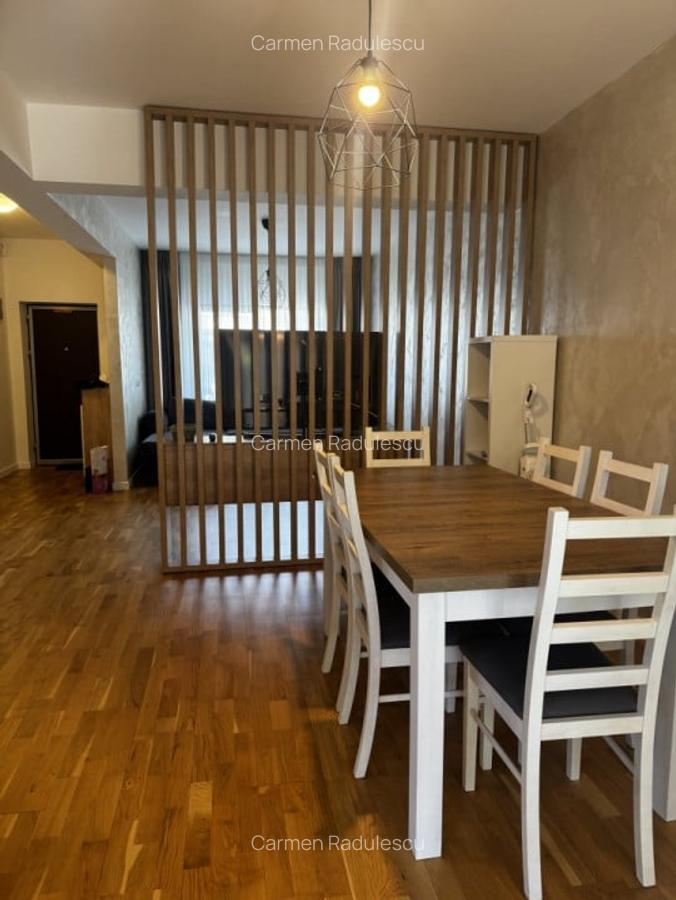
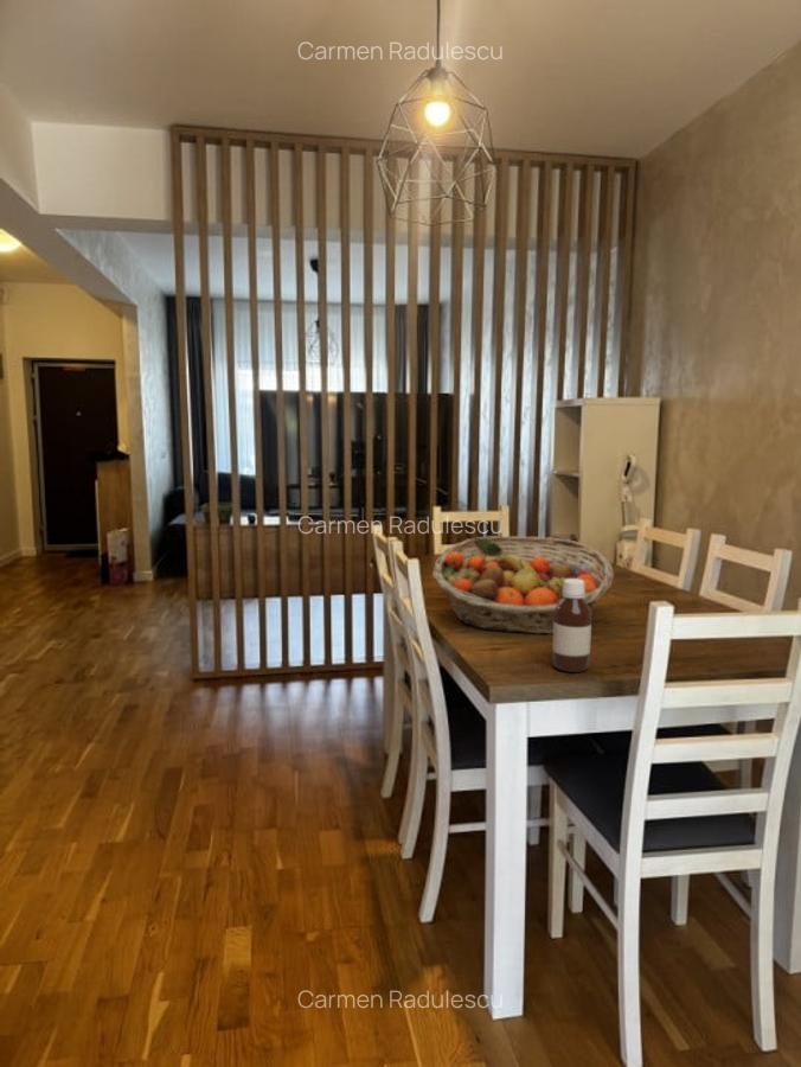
+ bottle (572, 624)
+ fruit basket (520, 582)
